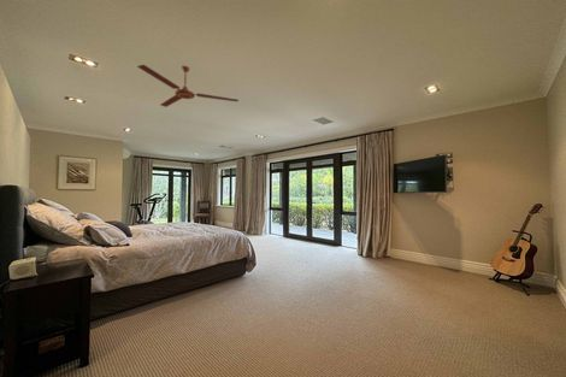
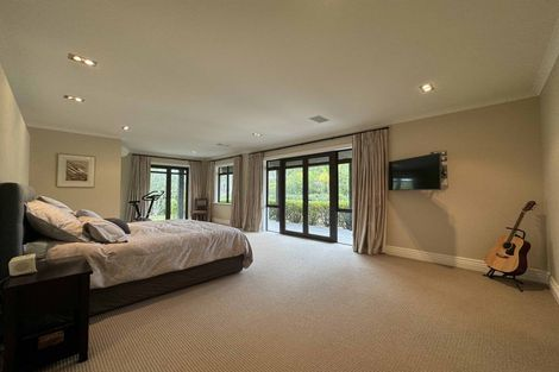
- ceiling fan (191, 92)
